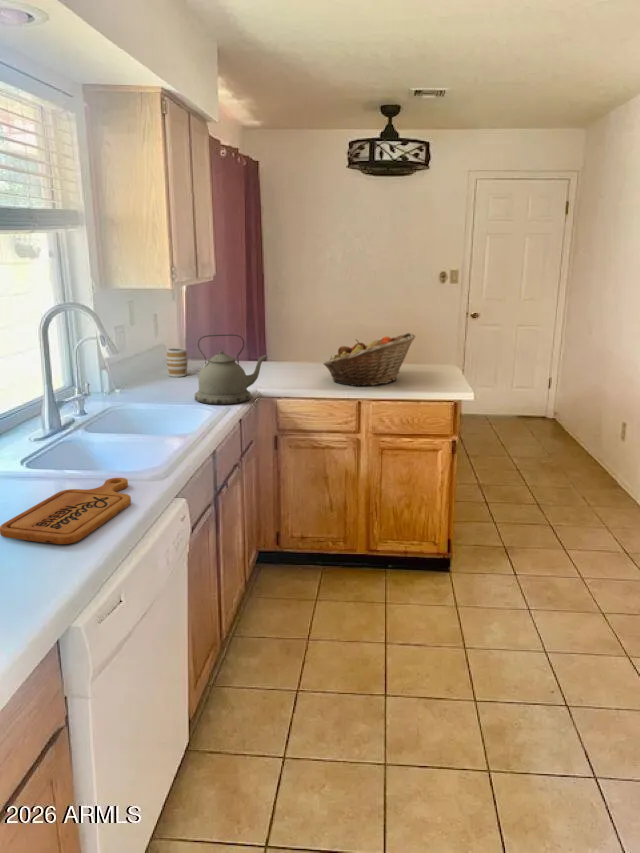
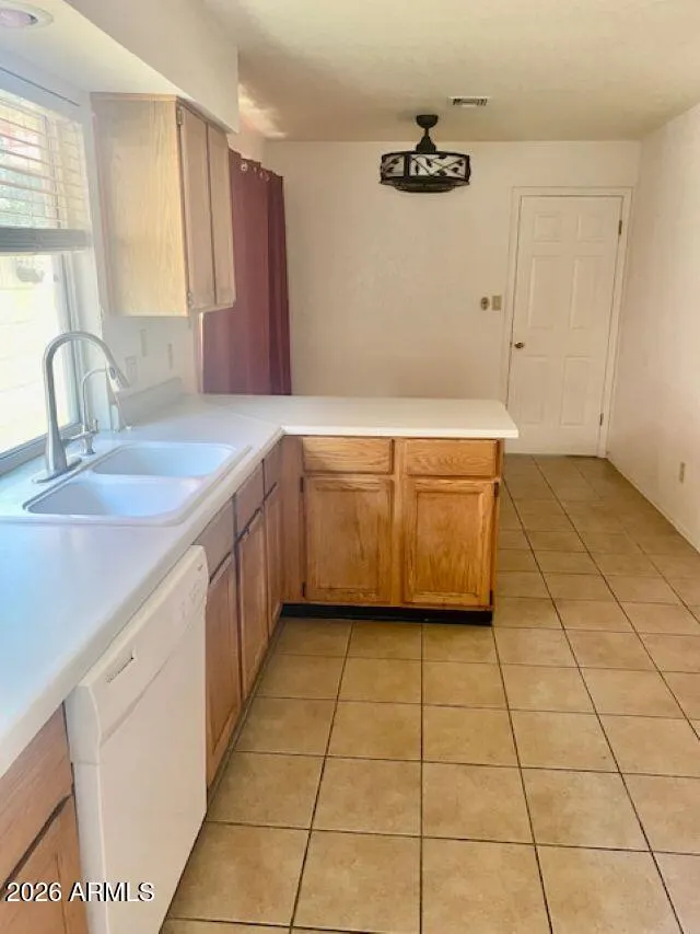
- fruit basket (370, 357)
- cutting board (82, 505)
- kettle (225, 366)
- mug (175, 361)
